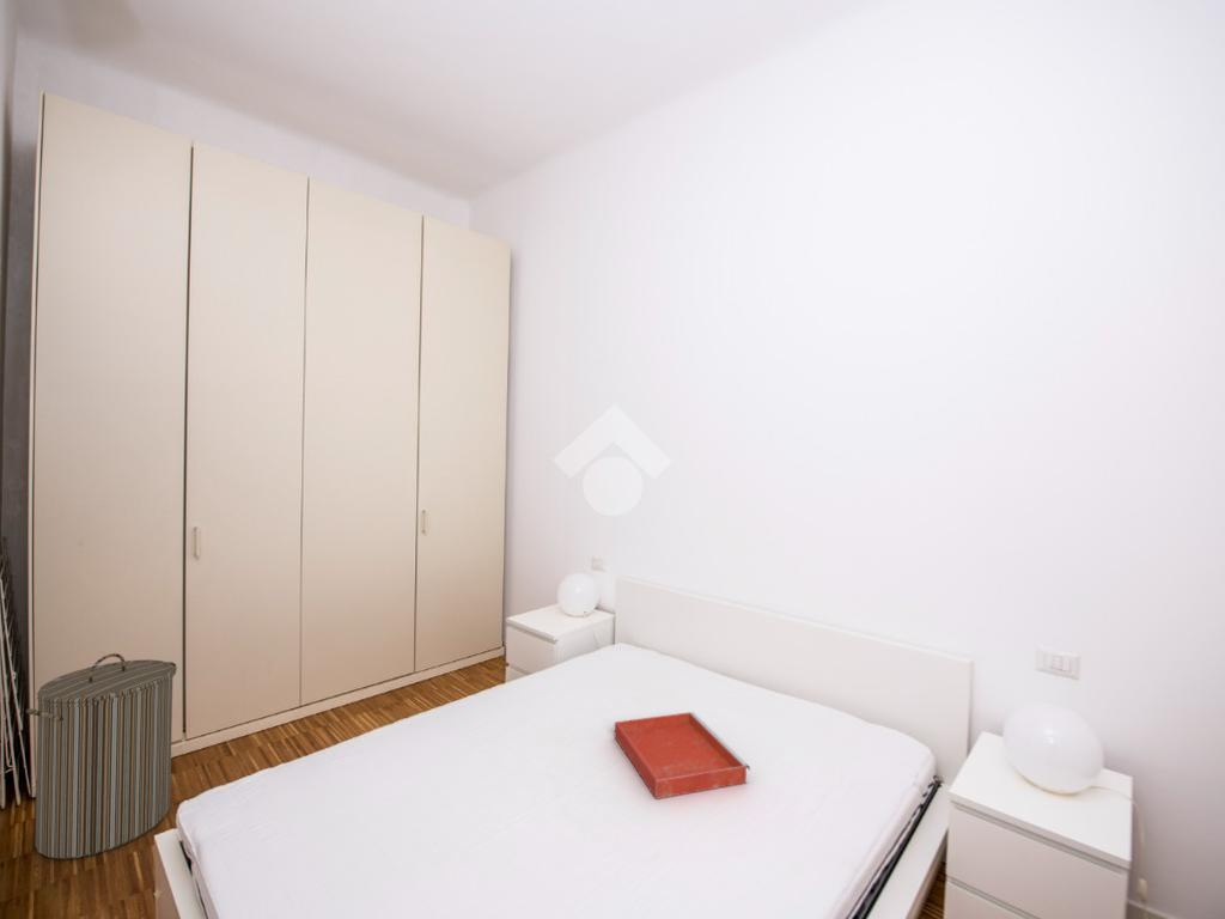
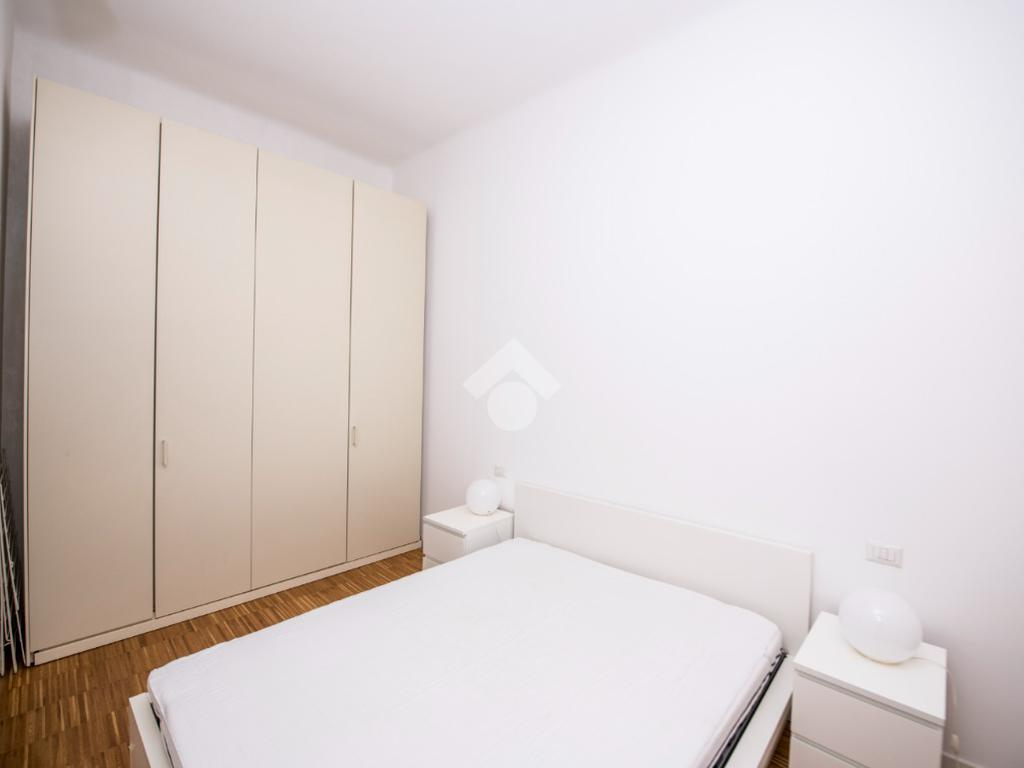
- tray (677, 749)
- laundry hamper (108, 738)
